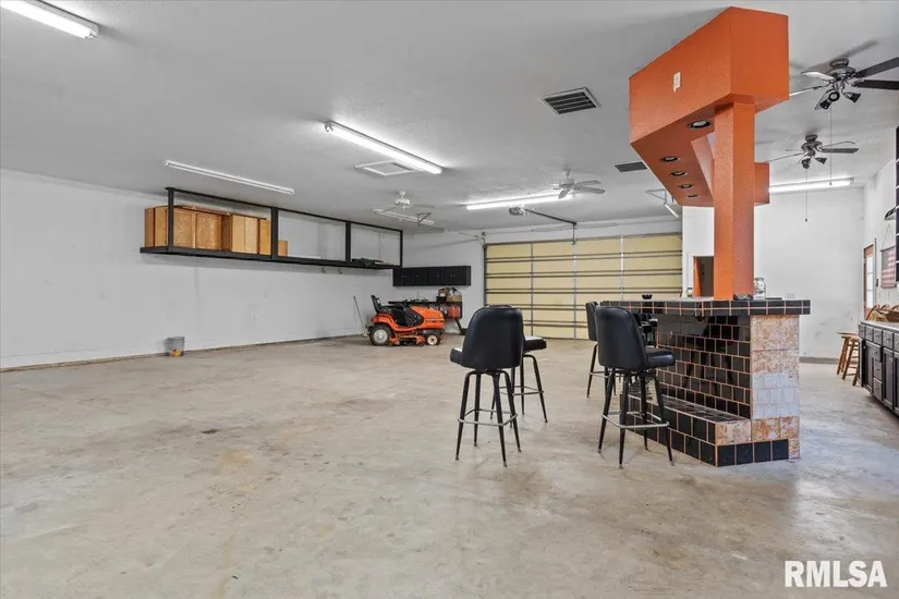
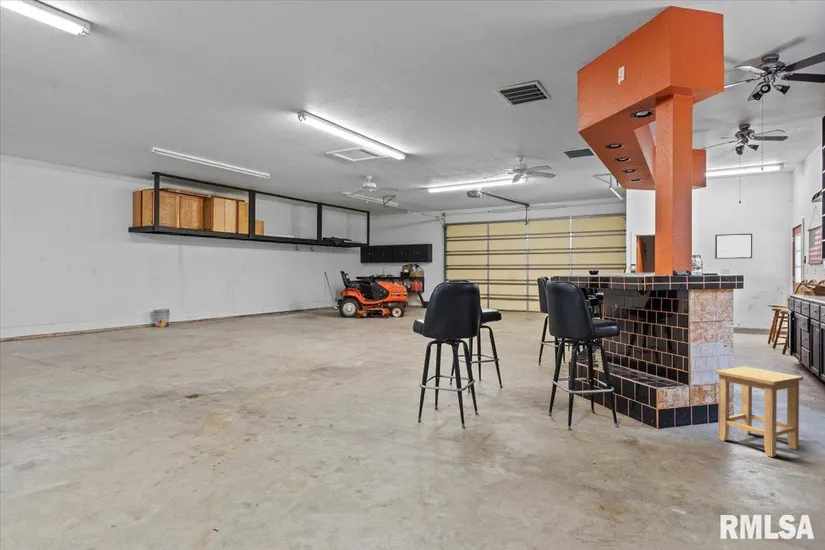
+ stool (751, 408)
+ wall art (733, 246)
